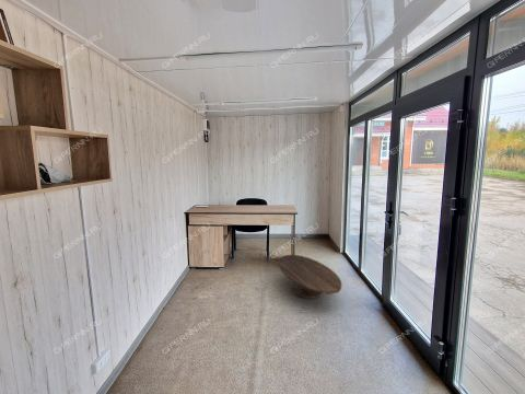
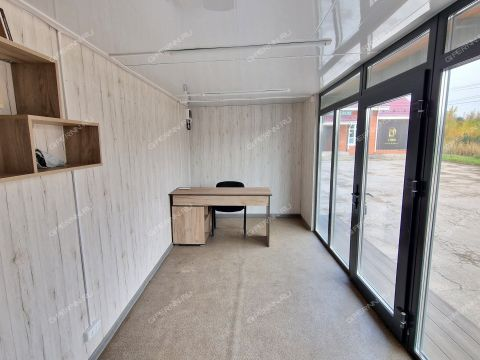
- coffee table (306, 280)
